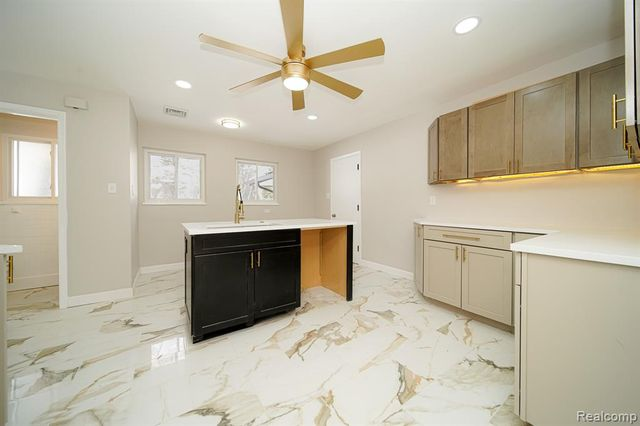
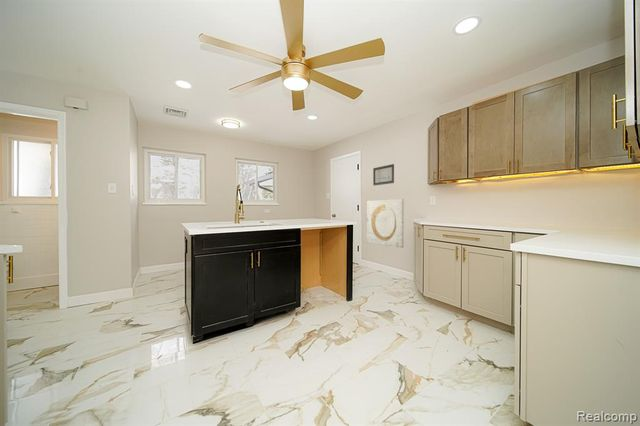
+ wall art (383, 222)
+ wall art (383, 175)
